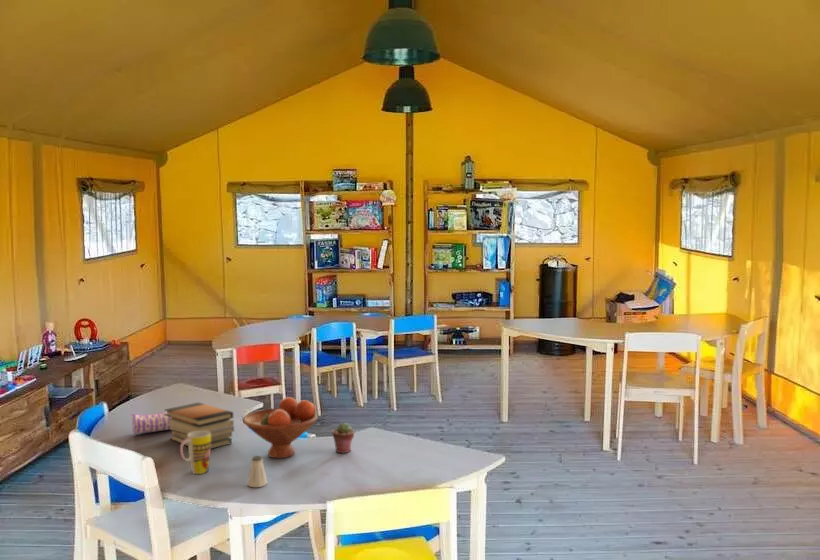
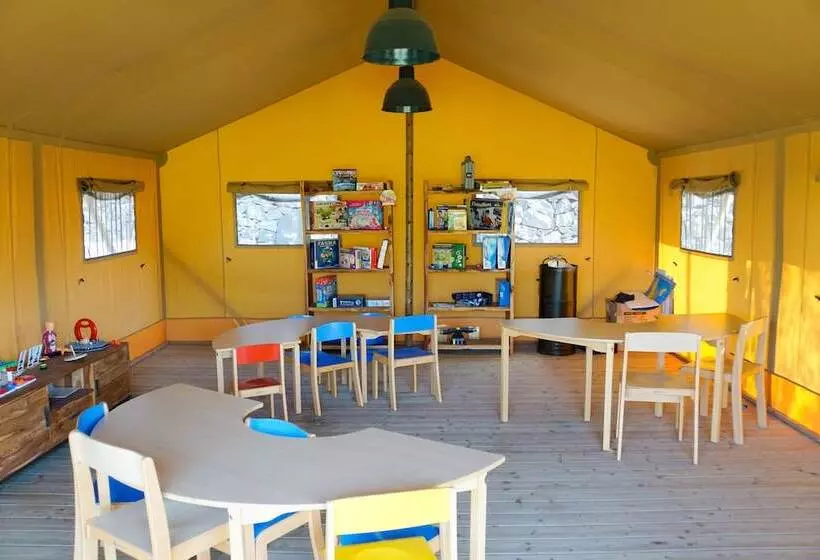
- book stack (200, 426)
- potted succulent (343, 436)
- saltshaker (257, 470)
- mug (194, 454)
- pencil case (157, 420)
- fruit bowl (281, 428)
